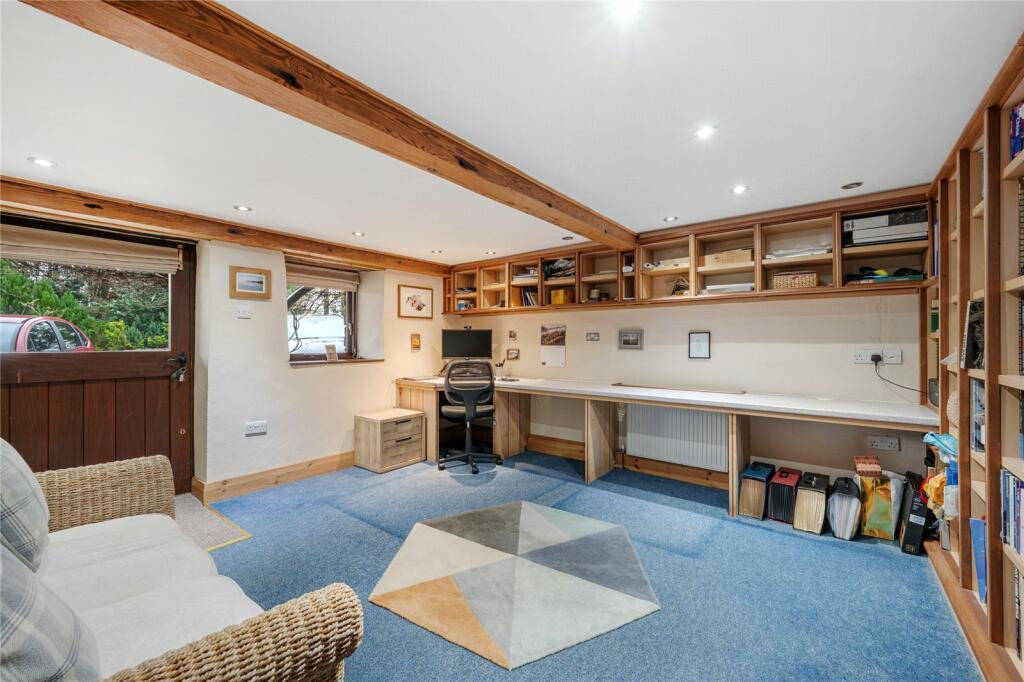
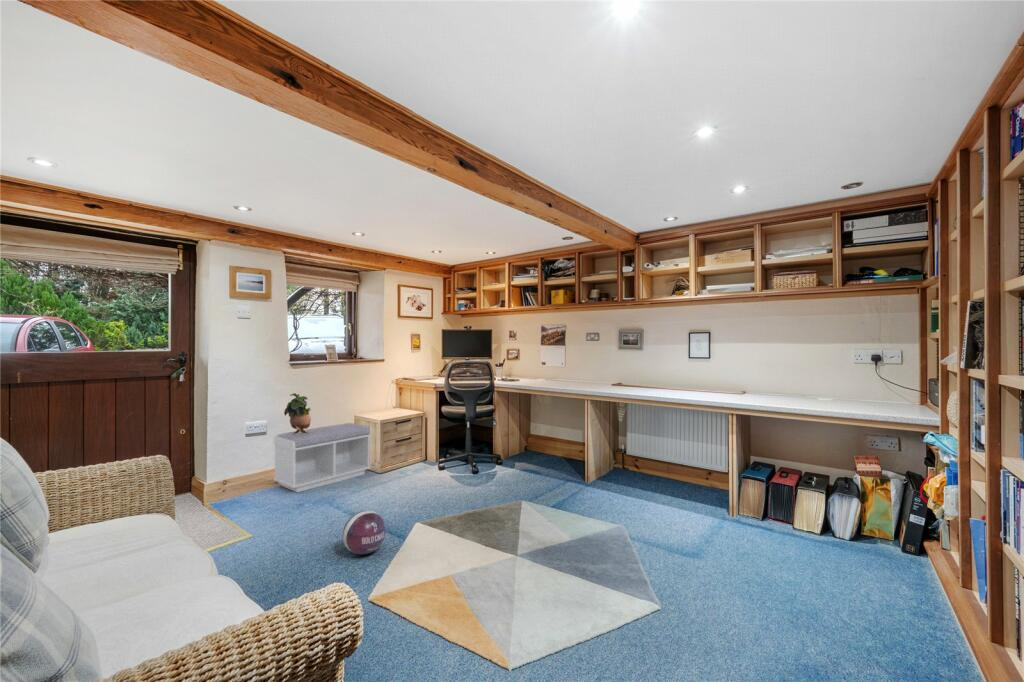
+ ball (364, 532)
+ potted plant (297, 412)
+ bench (324, 454)
